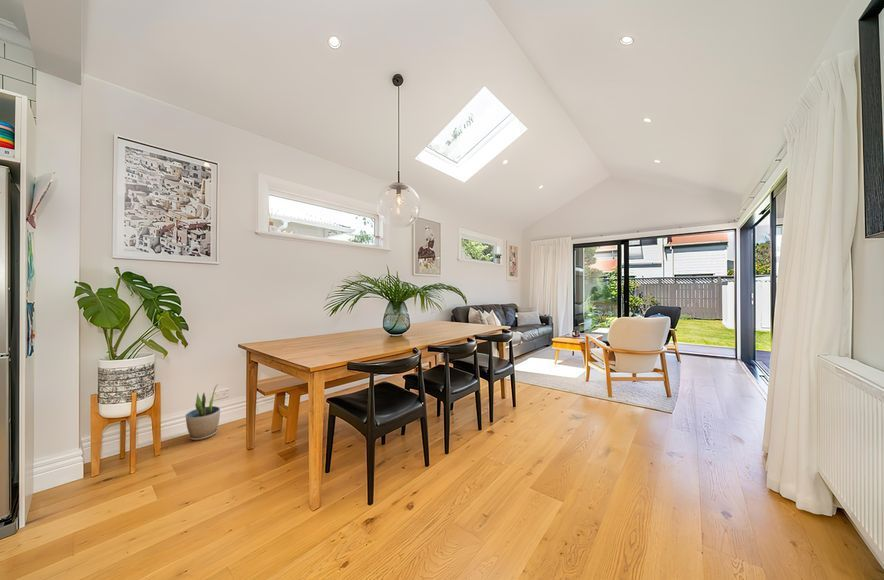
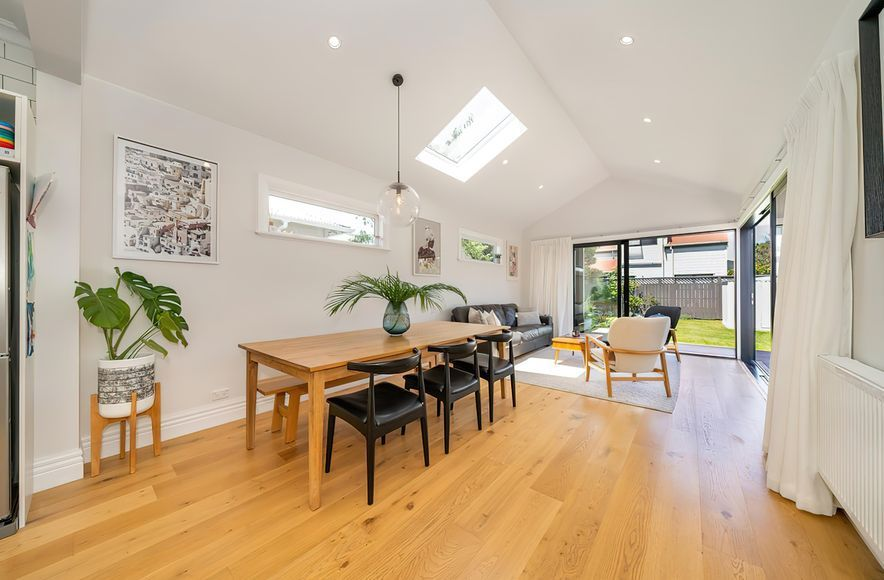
- potted plant (203, 410)
